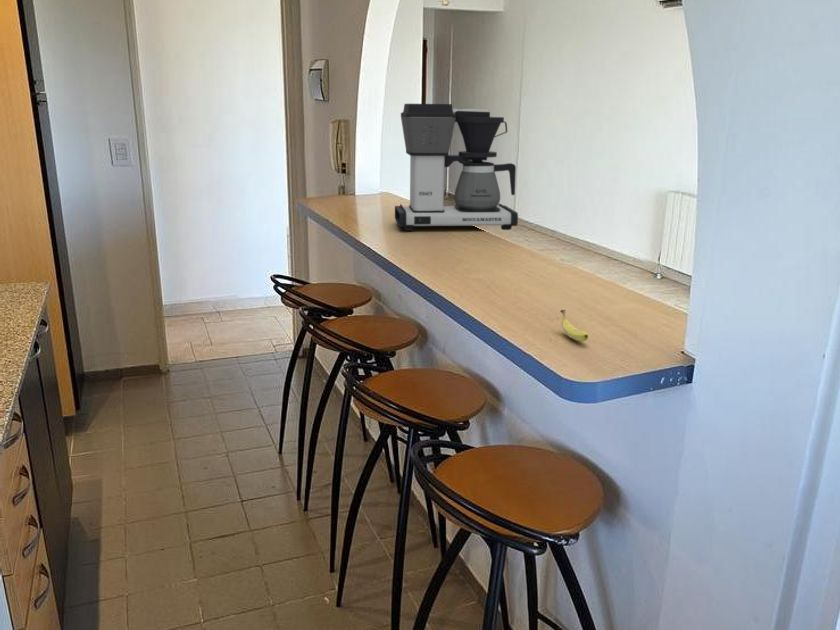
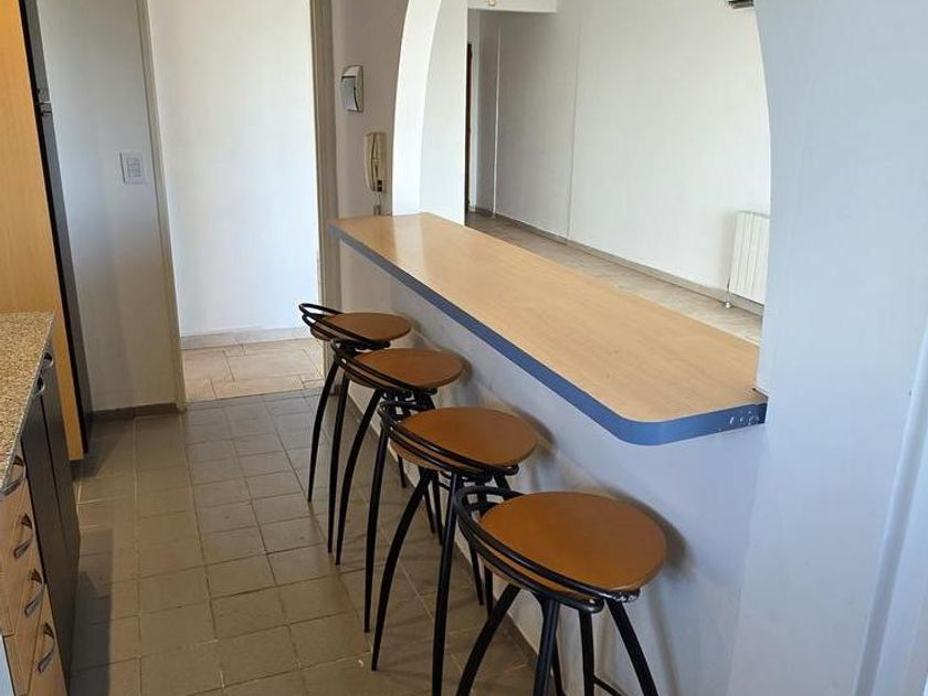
- banana (573, 327)
- coffee maker (459, 162)
